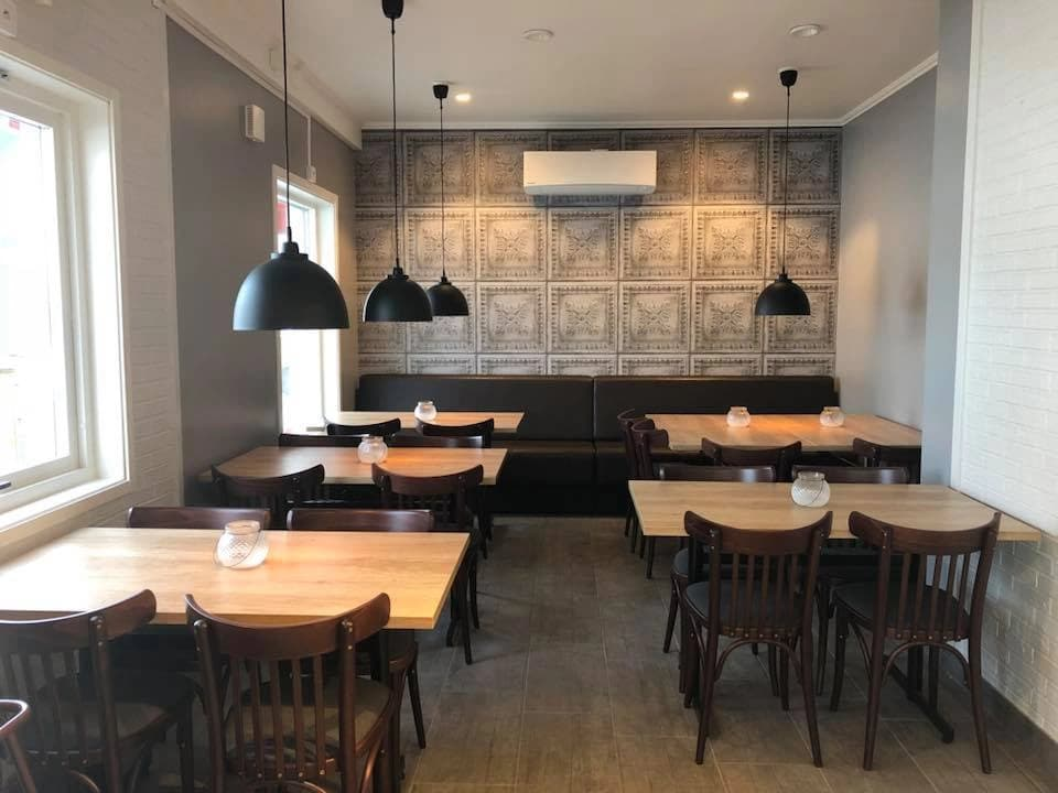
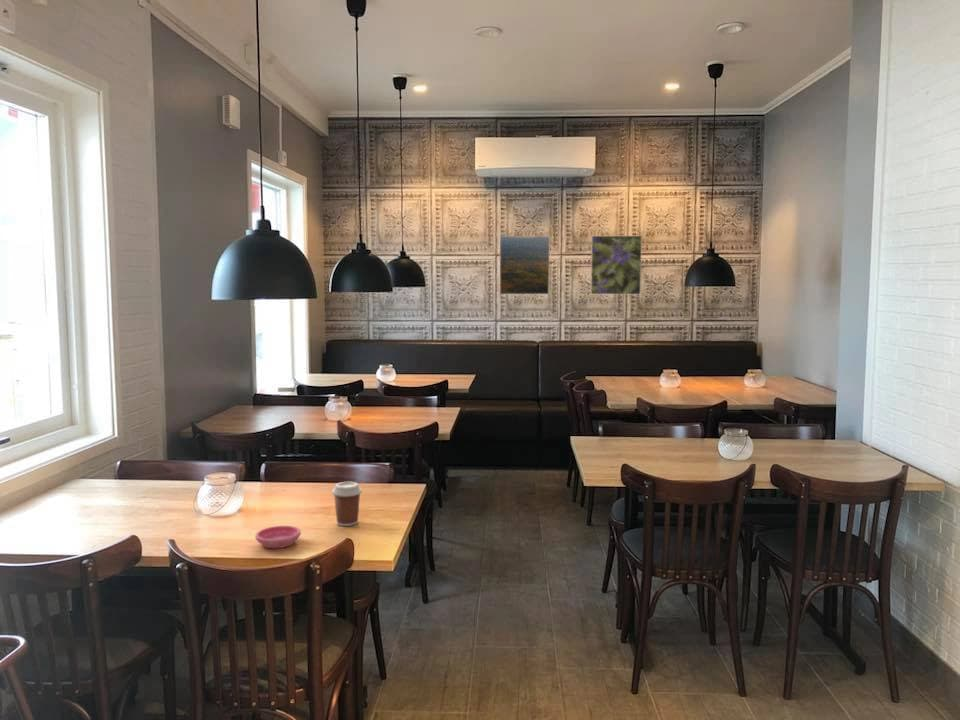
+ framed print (524, 265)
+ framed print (616, 265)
+ coffee cup (347, 503)
+ saucer (278, 537)
